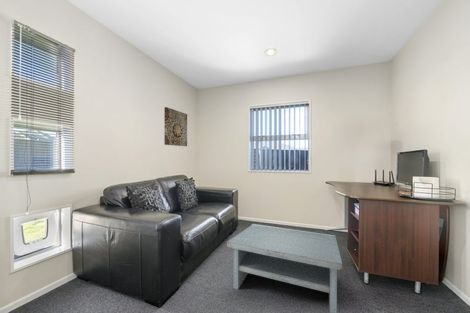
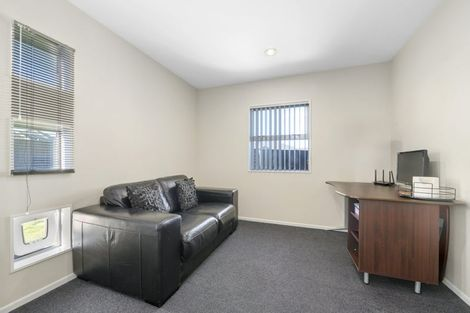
- coffee table (285, 258)
- wall art (176, 128)
